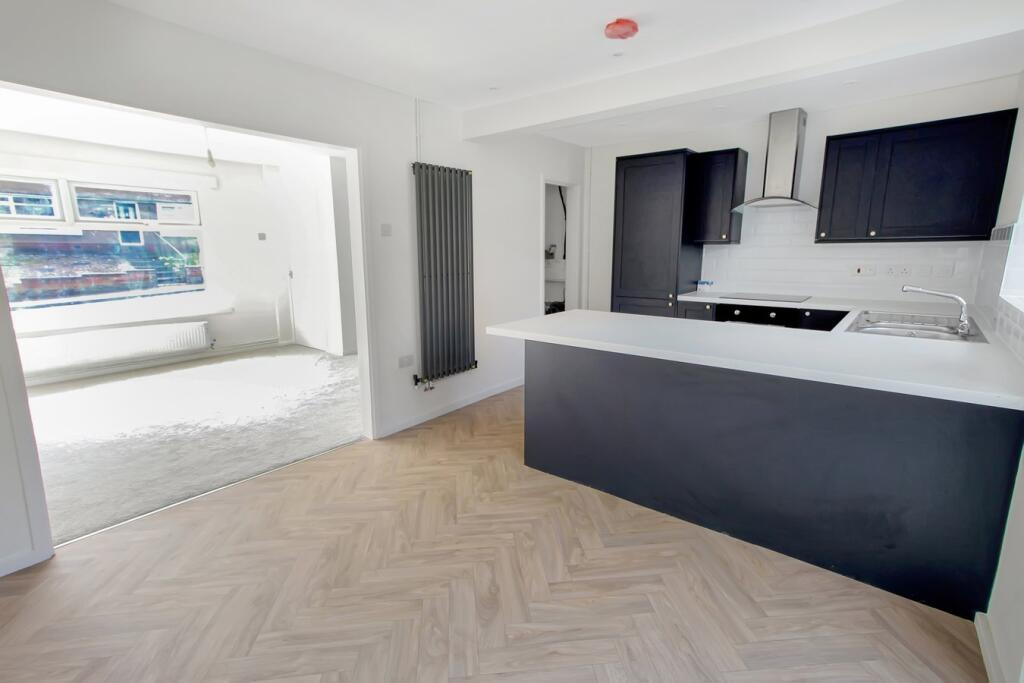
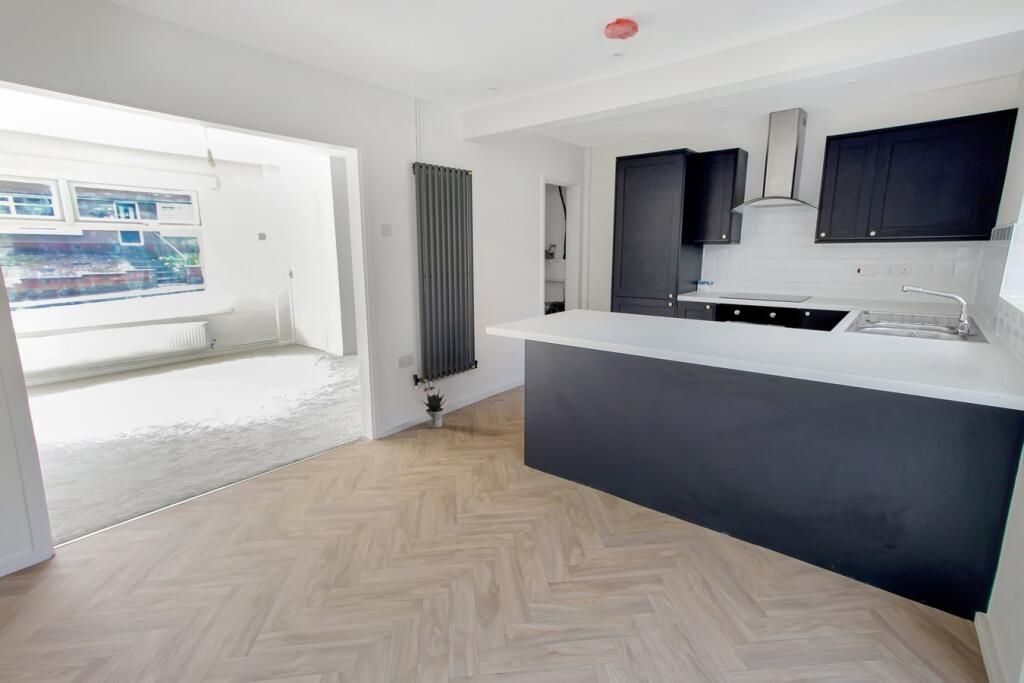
+ potted plant (434, 408)
